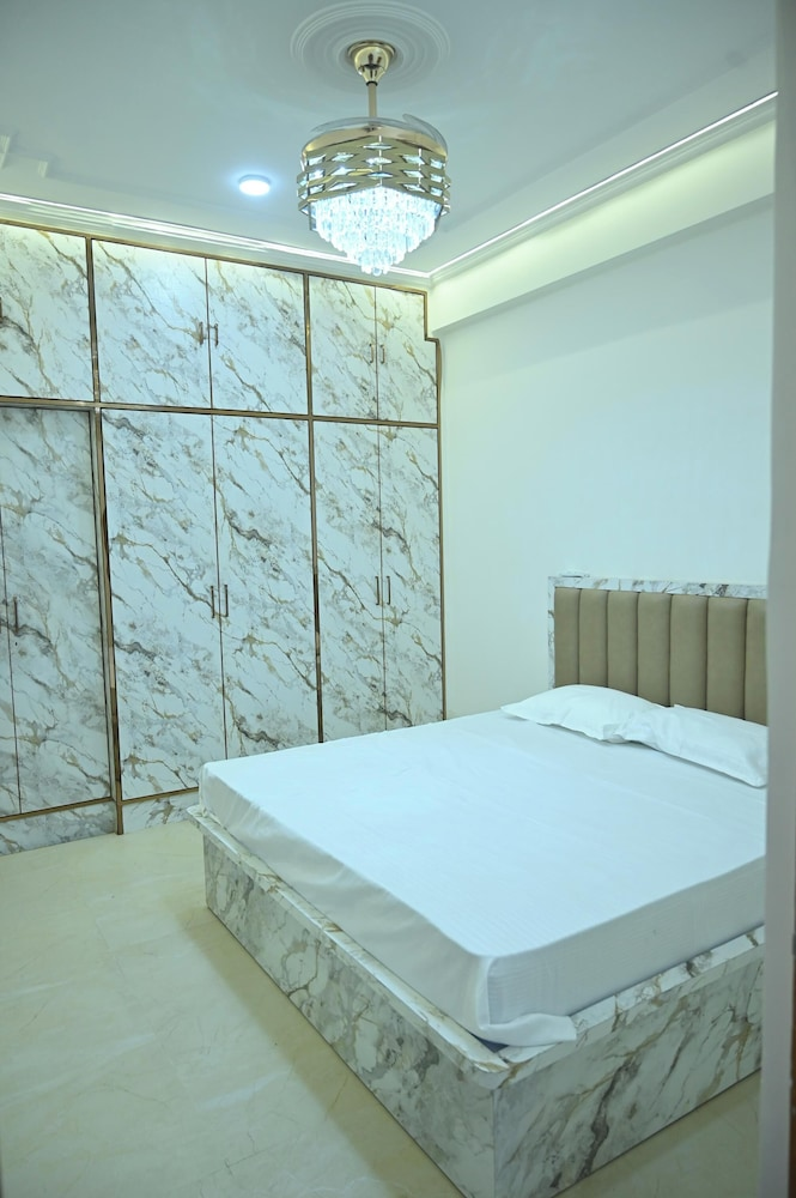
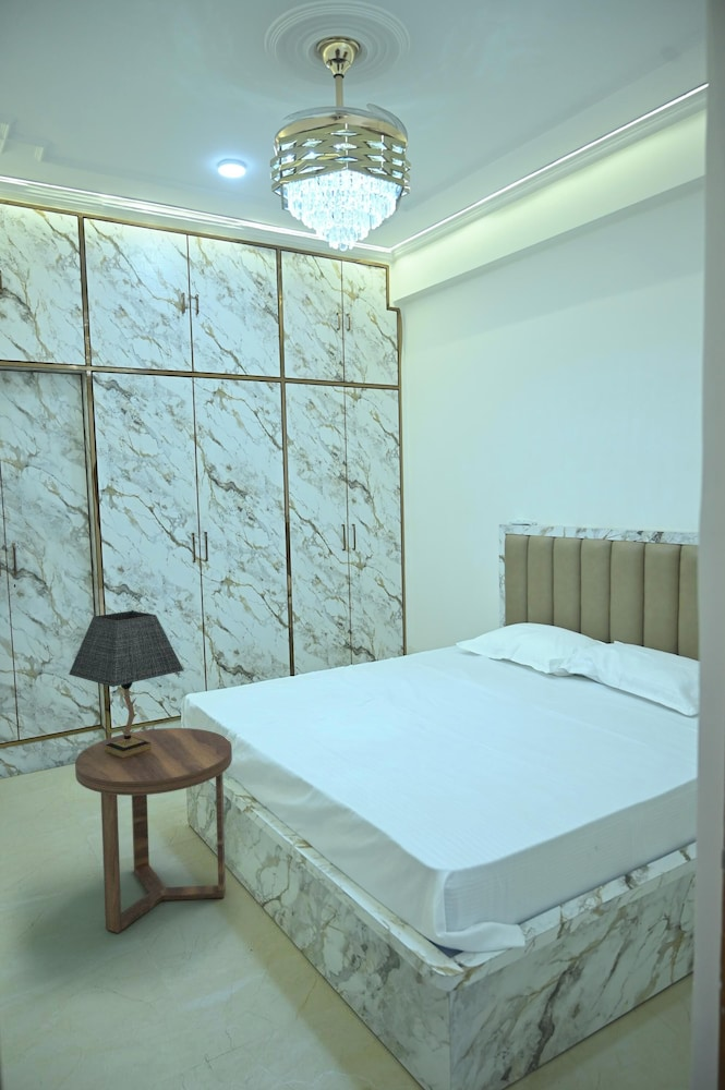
+ table lamp (126, 682)
+ side table (147, 824)
